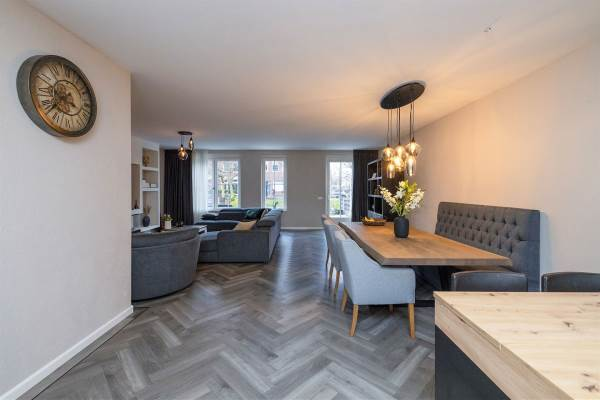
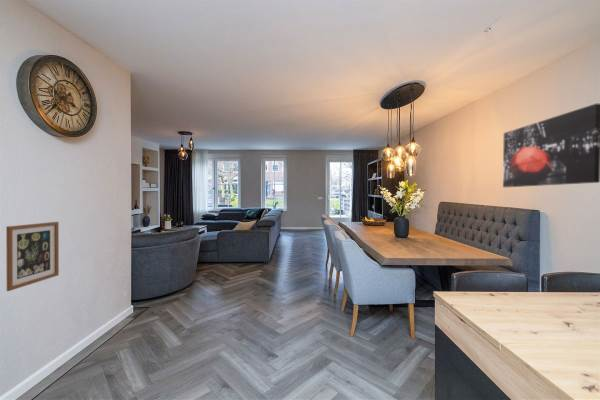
+ wall art (542, 153)
+ wall art (34, 253)
